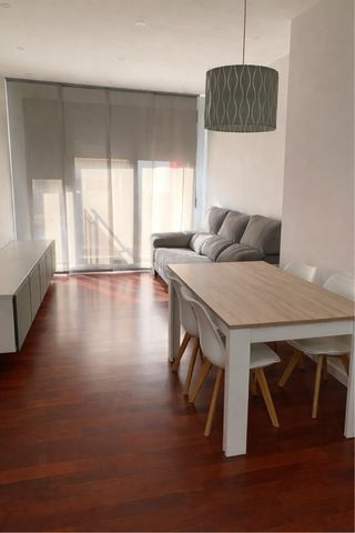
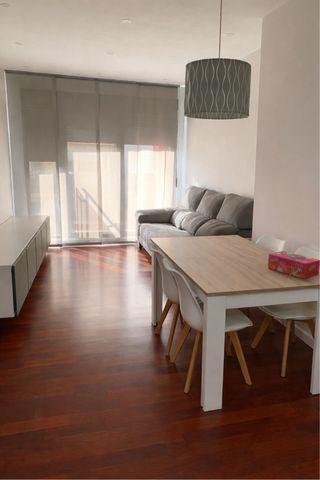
+ tissue box (293, 264)
